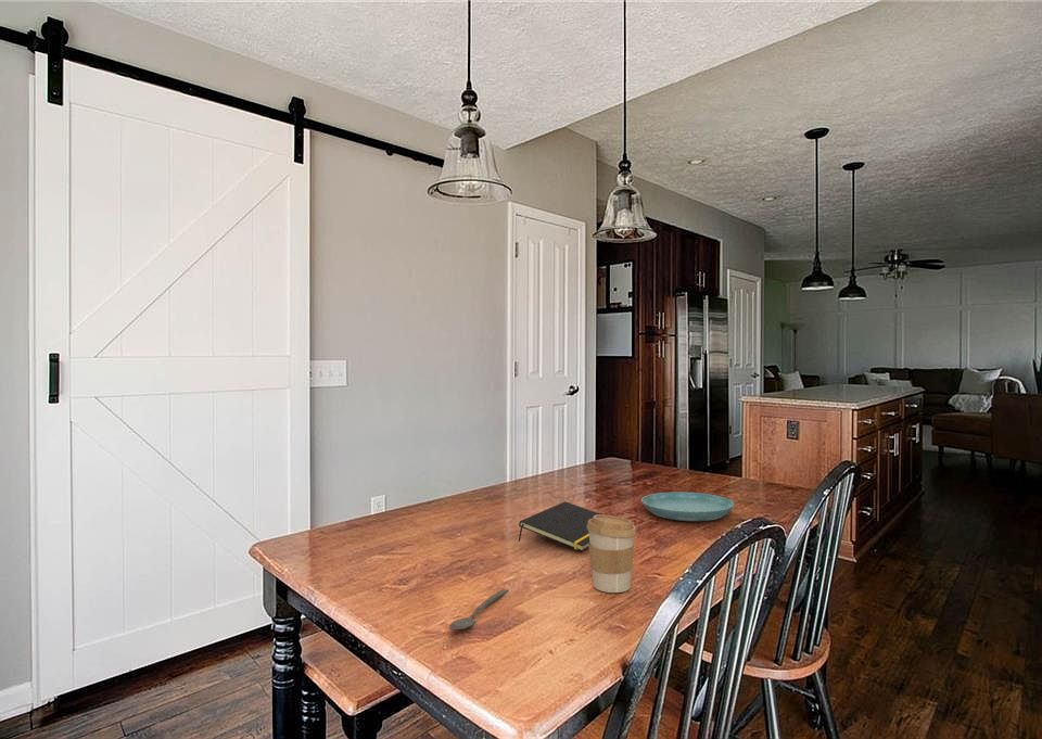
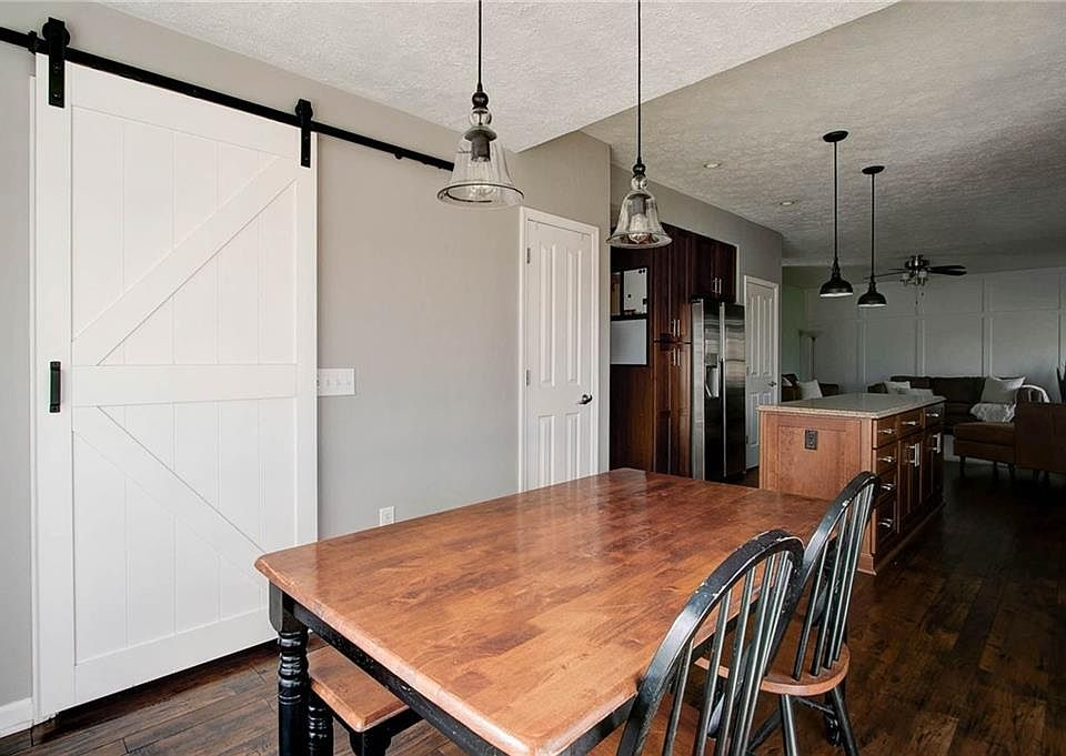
- spoon (481, 608)
- saucer (686, 506)
- notepad (572, 523)
- coffee cup (611, 550)
